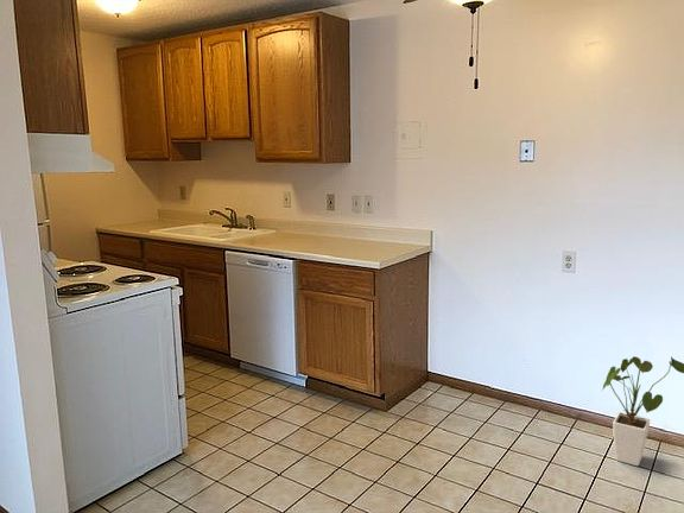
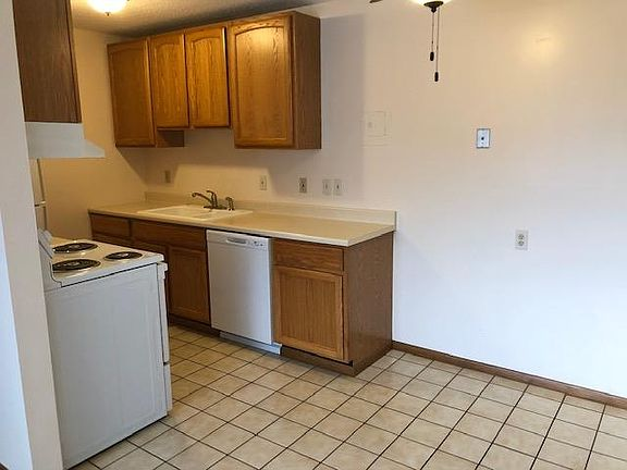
- house plant (638, 411)
